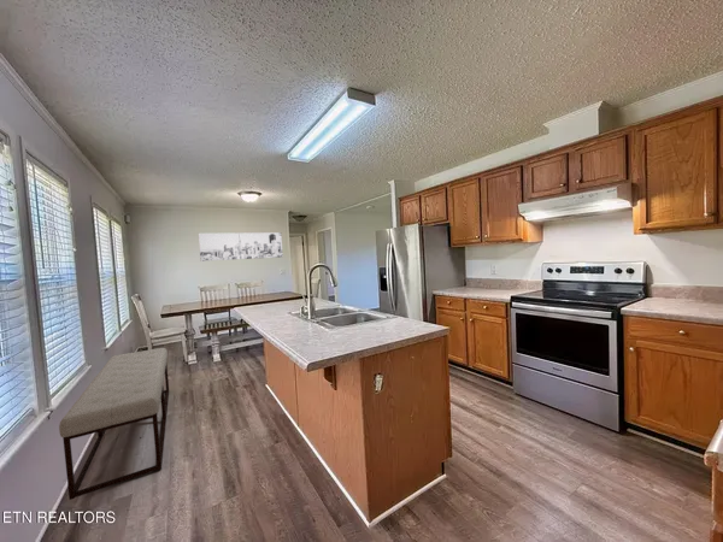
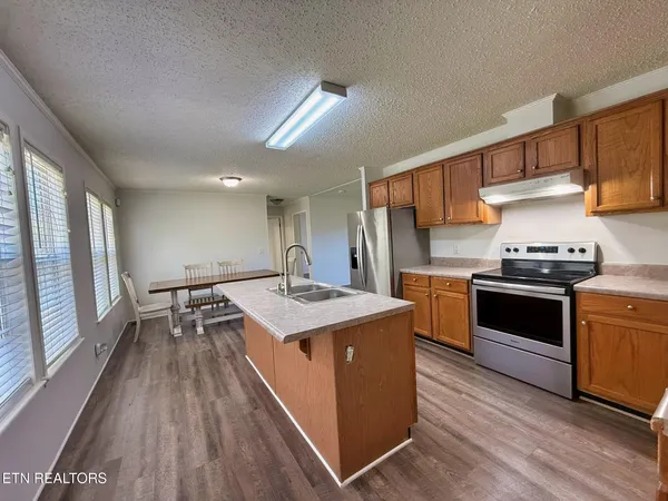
- wall art (242, 246)
- bench (130, 400)
